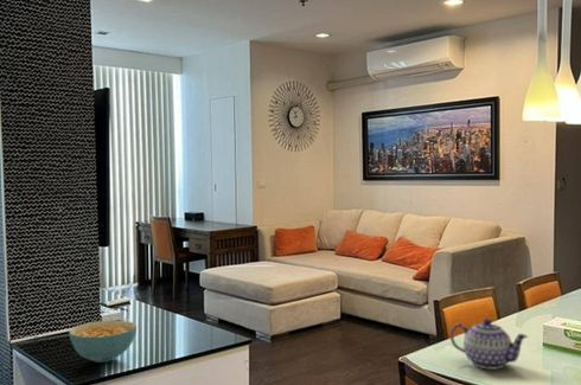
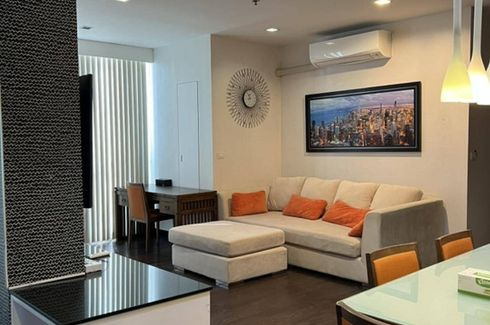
- cereal bowl (103, 344)
- teapot (487, 341)
